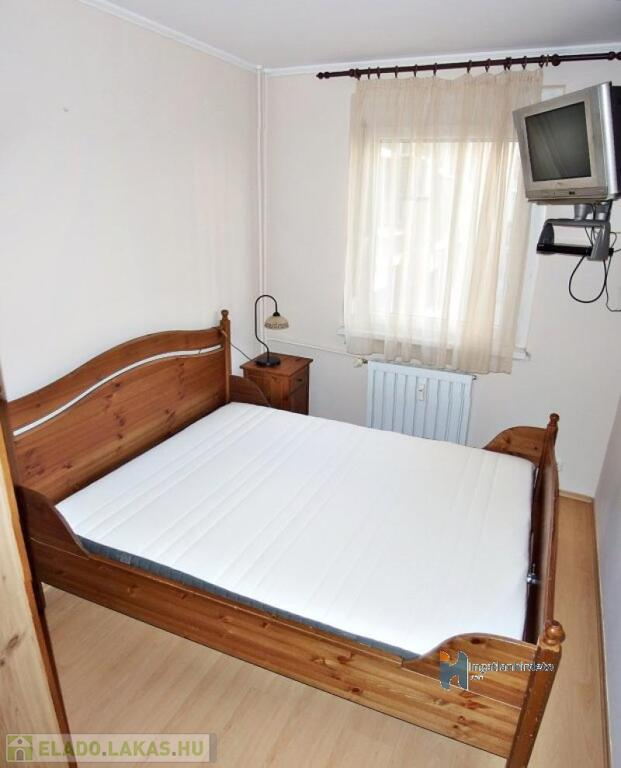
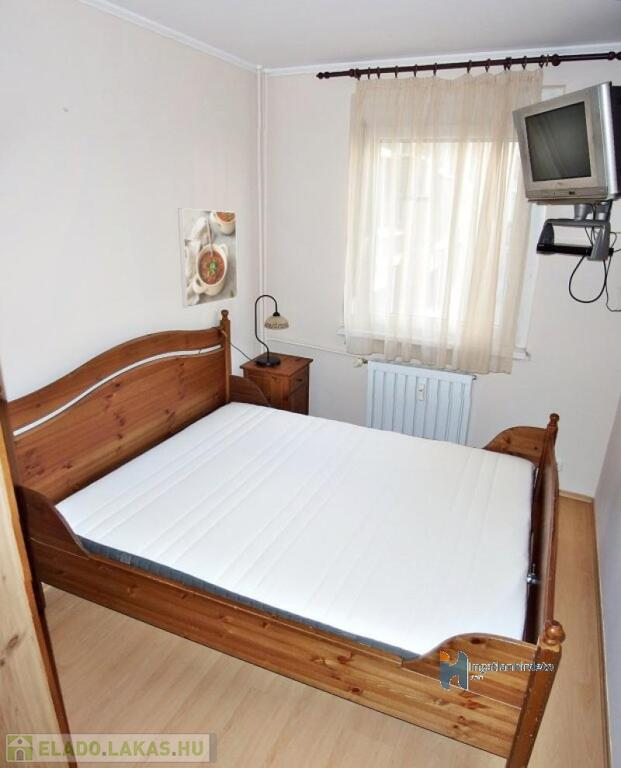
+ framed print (210, 257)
